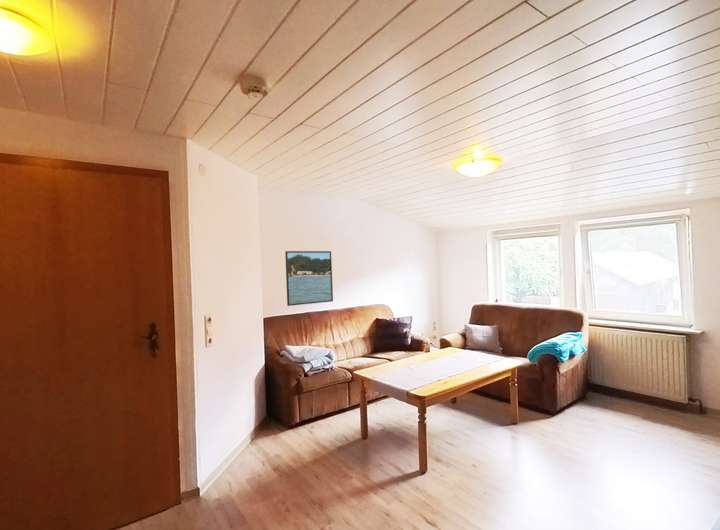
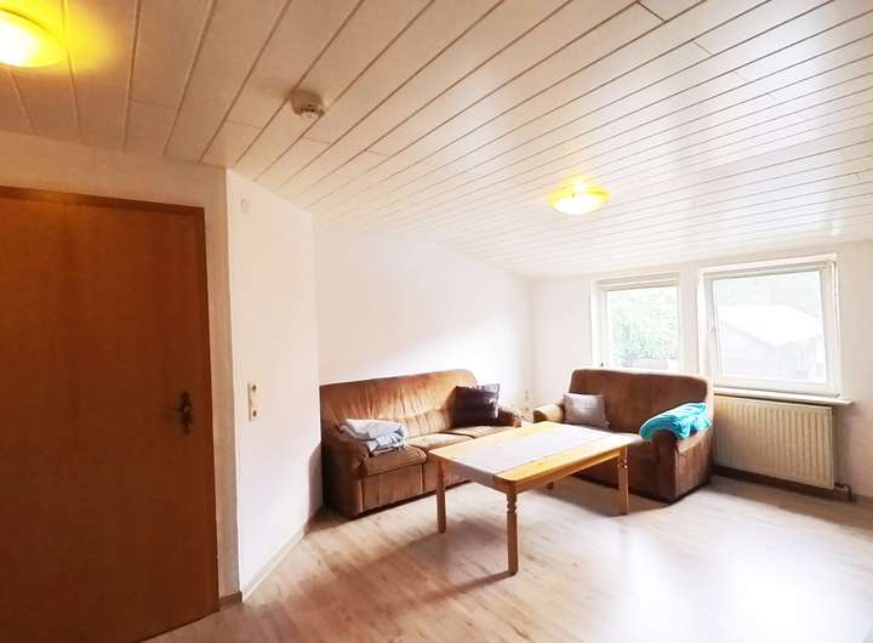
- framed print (310, 277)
